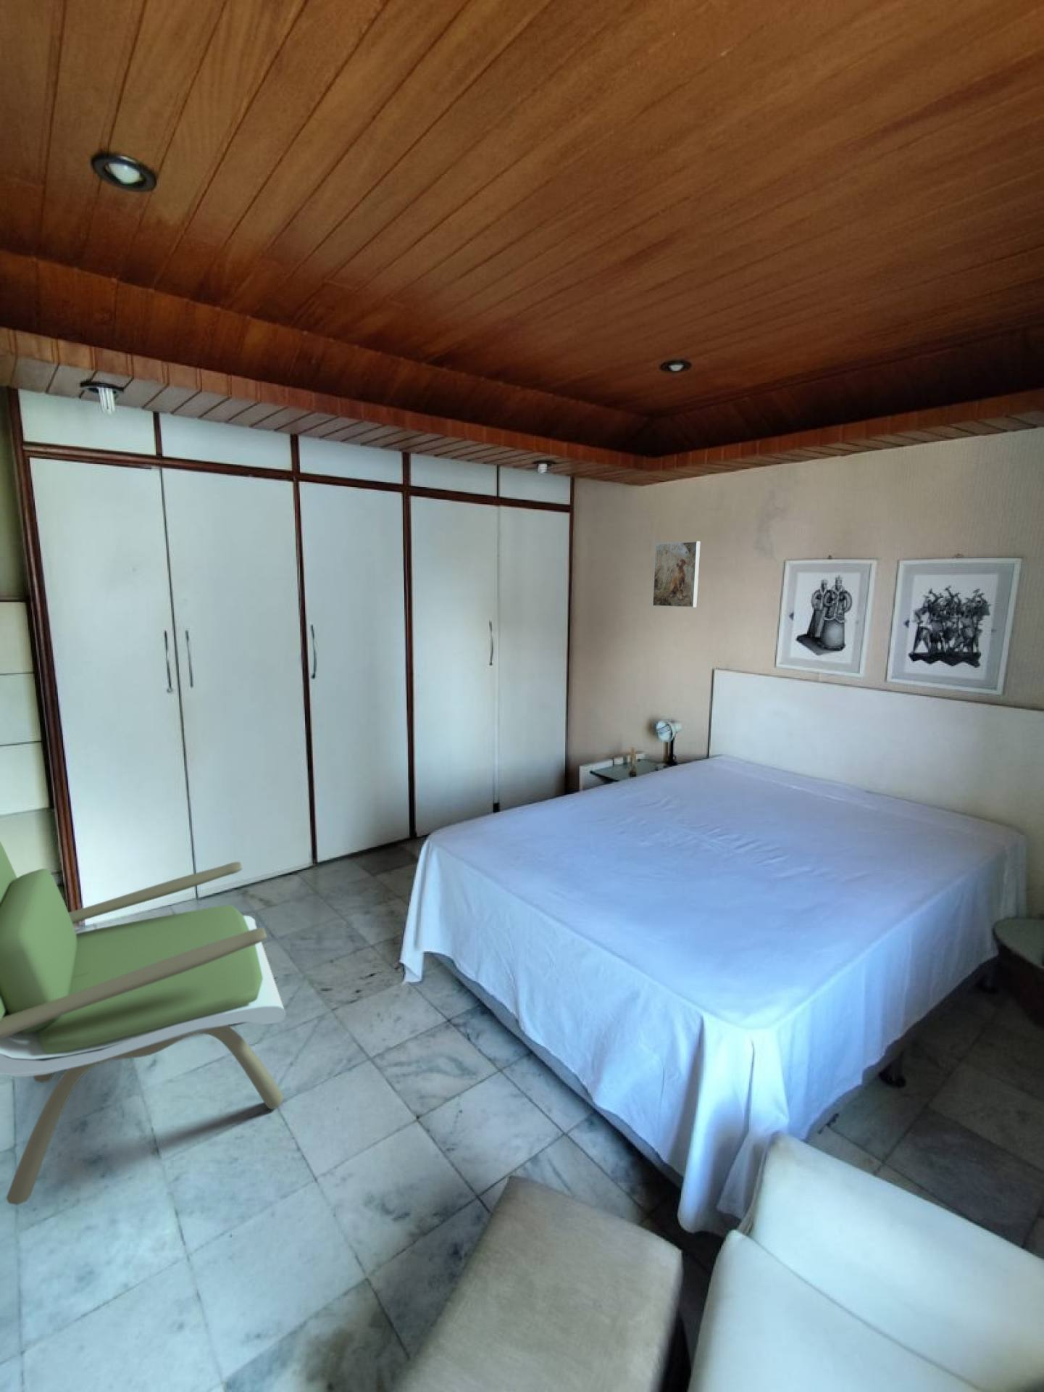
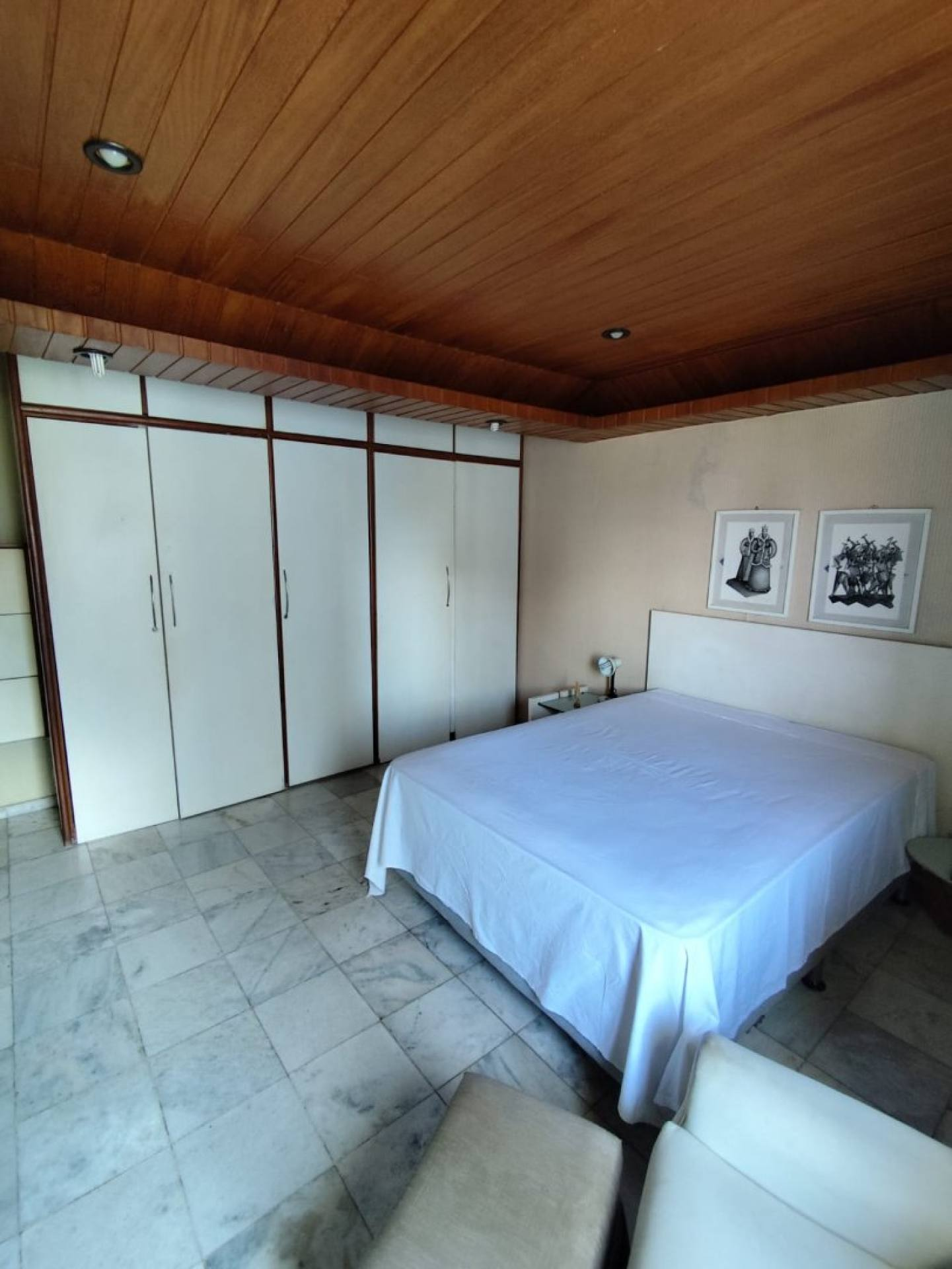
- armchair (126, 972)
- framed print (676, 575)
